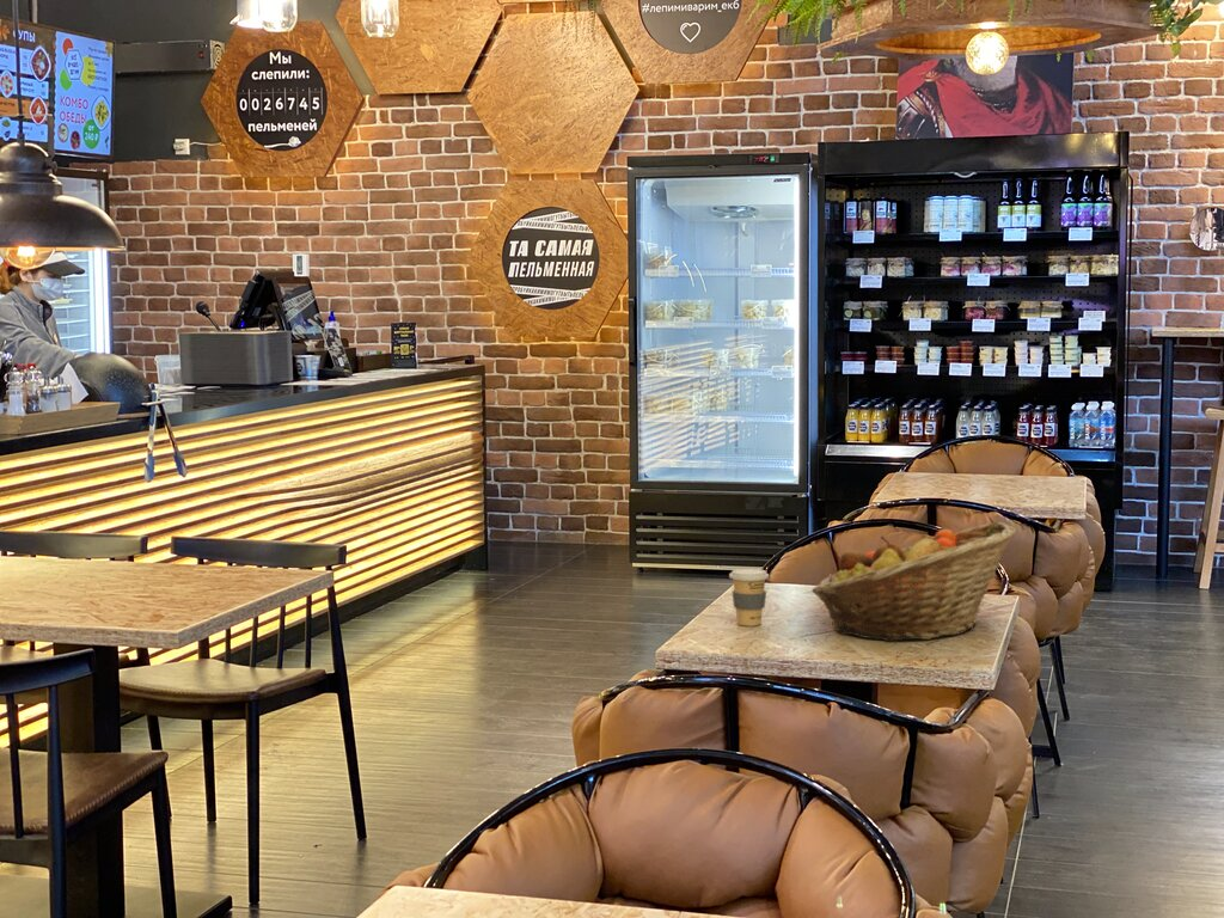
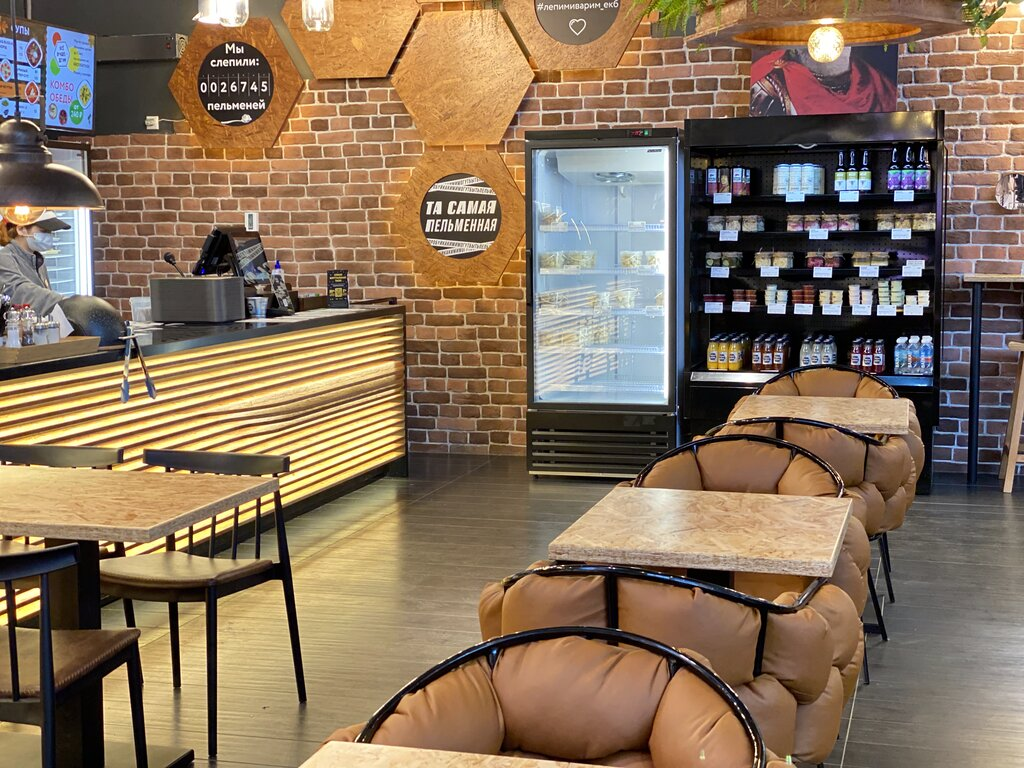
- fruit basket (914, 575)
- coffee cup (748, 596)
